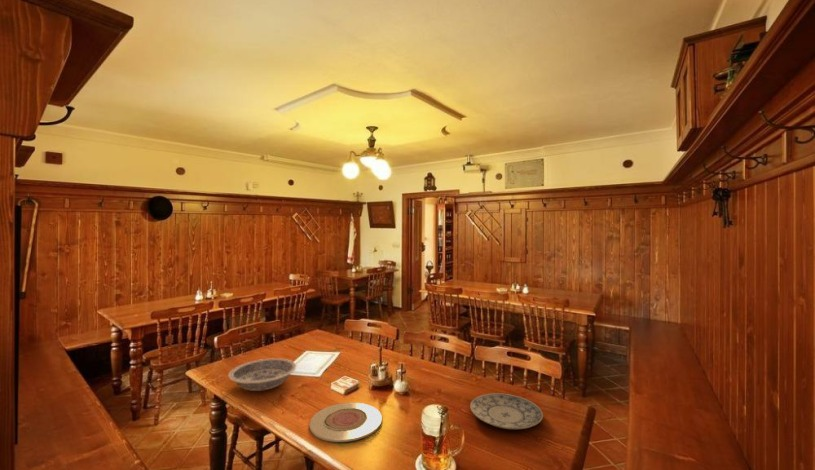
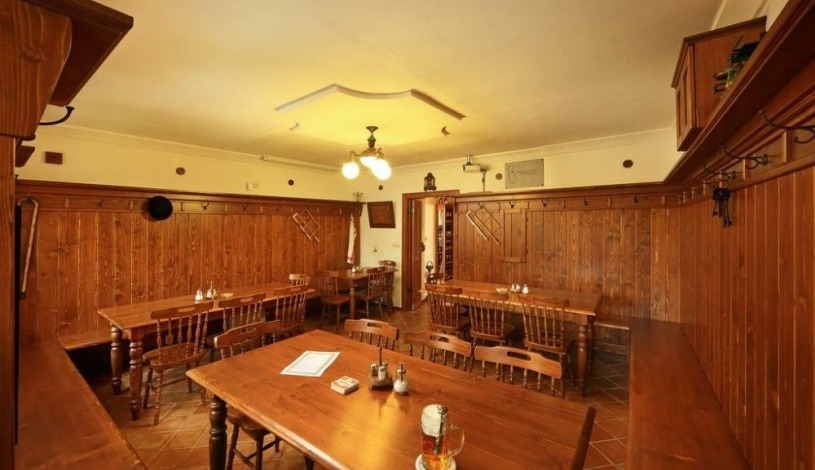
- bowl (263, 377)
- plate (505, 412)
- plate (346, 419)
